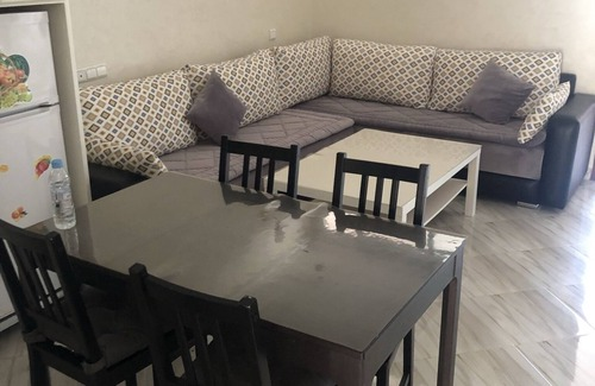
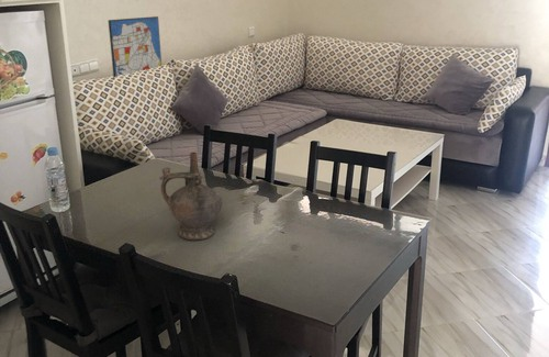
+ wall art (136, 52)
+ ceremonial vessel (191, 193)
